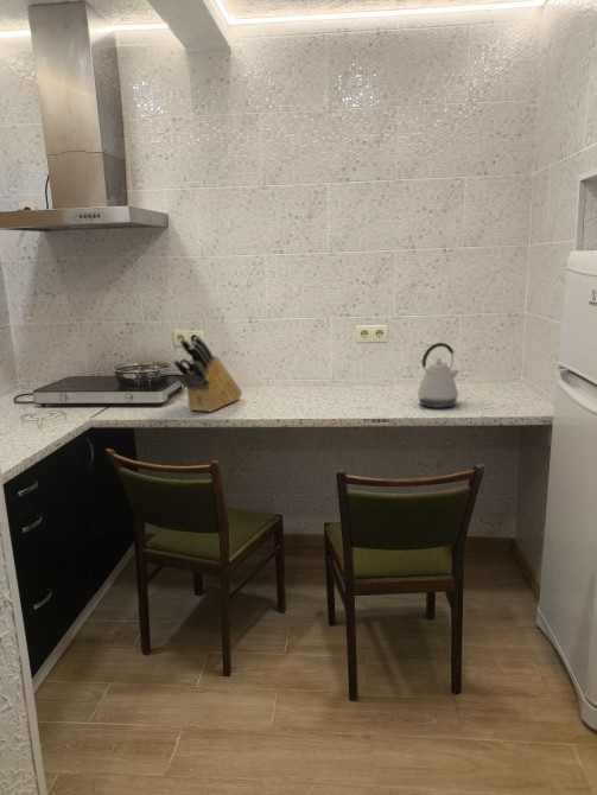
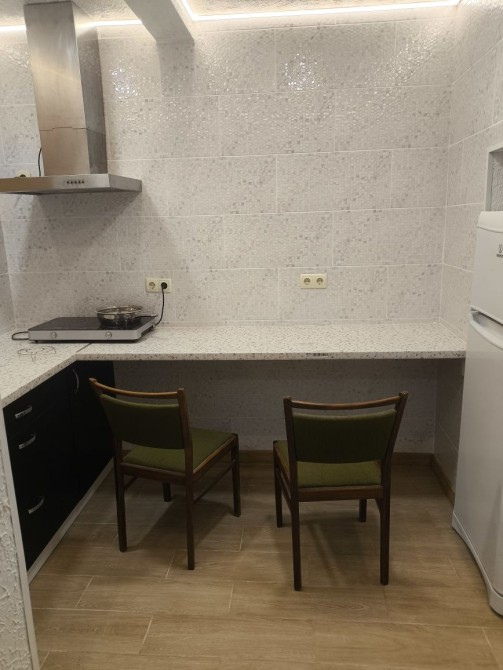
- knife block (208, 370)
- kettle (439, 374)
